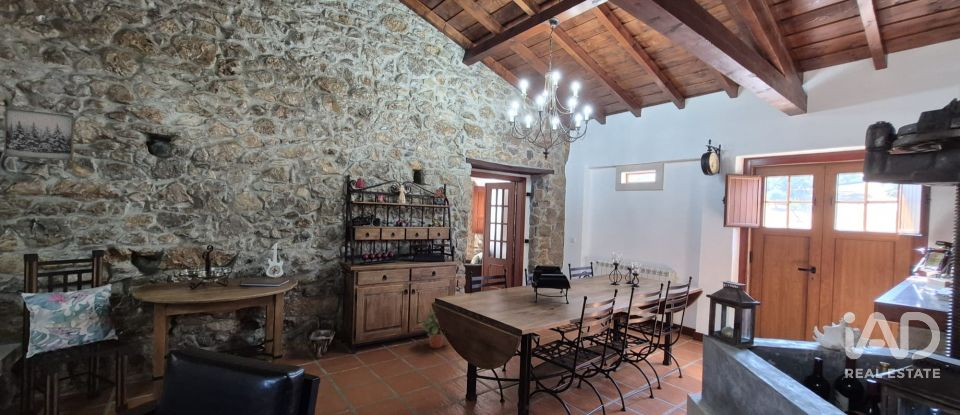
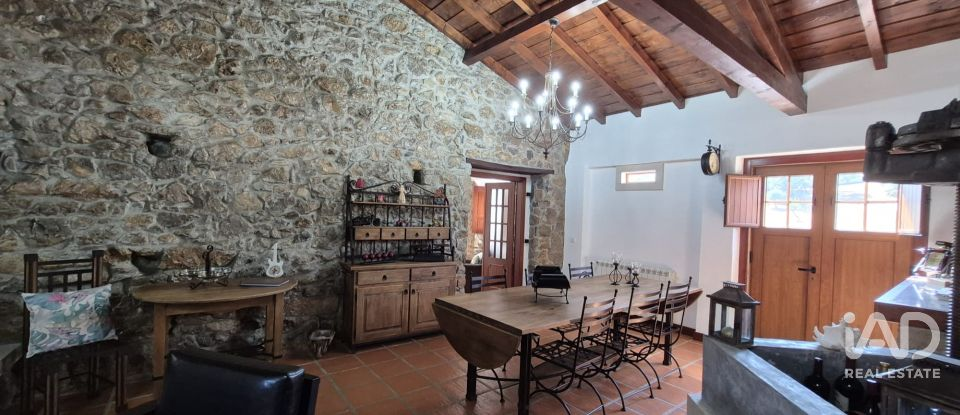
- wall art (40, 135)
- potted plant (437, 327)
